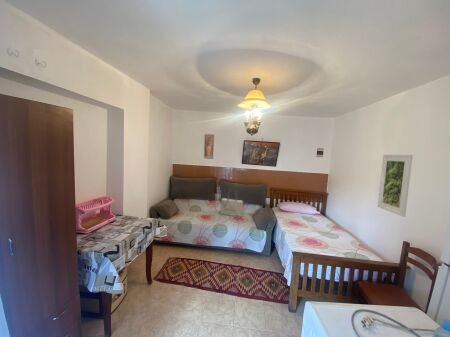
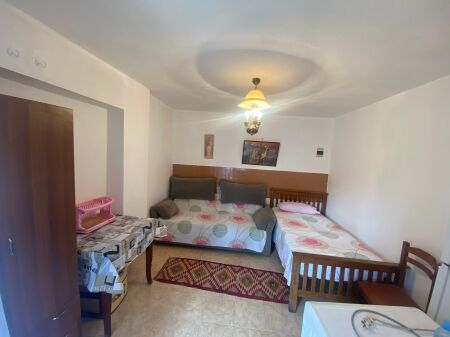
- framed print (393, 183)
- tote bag (232, 201)
